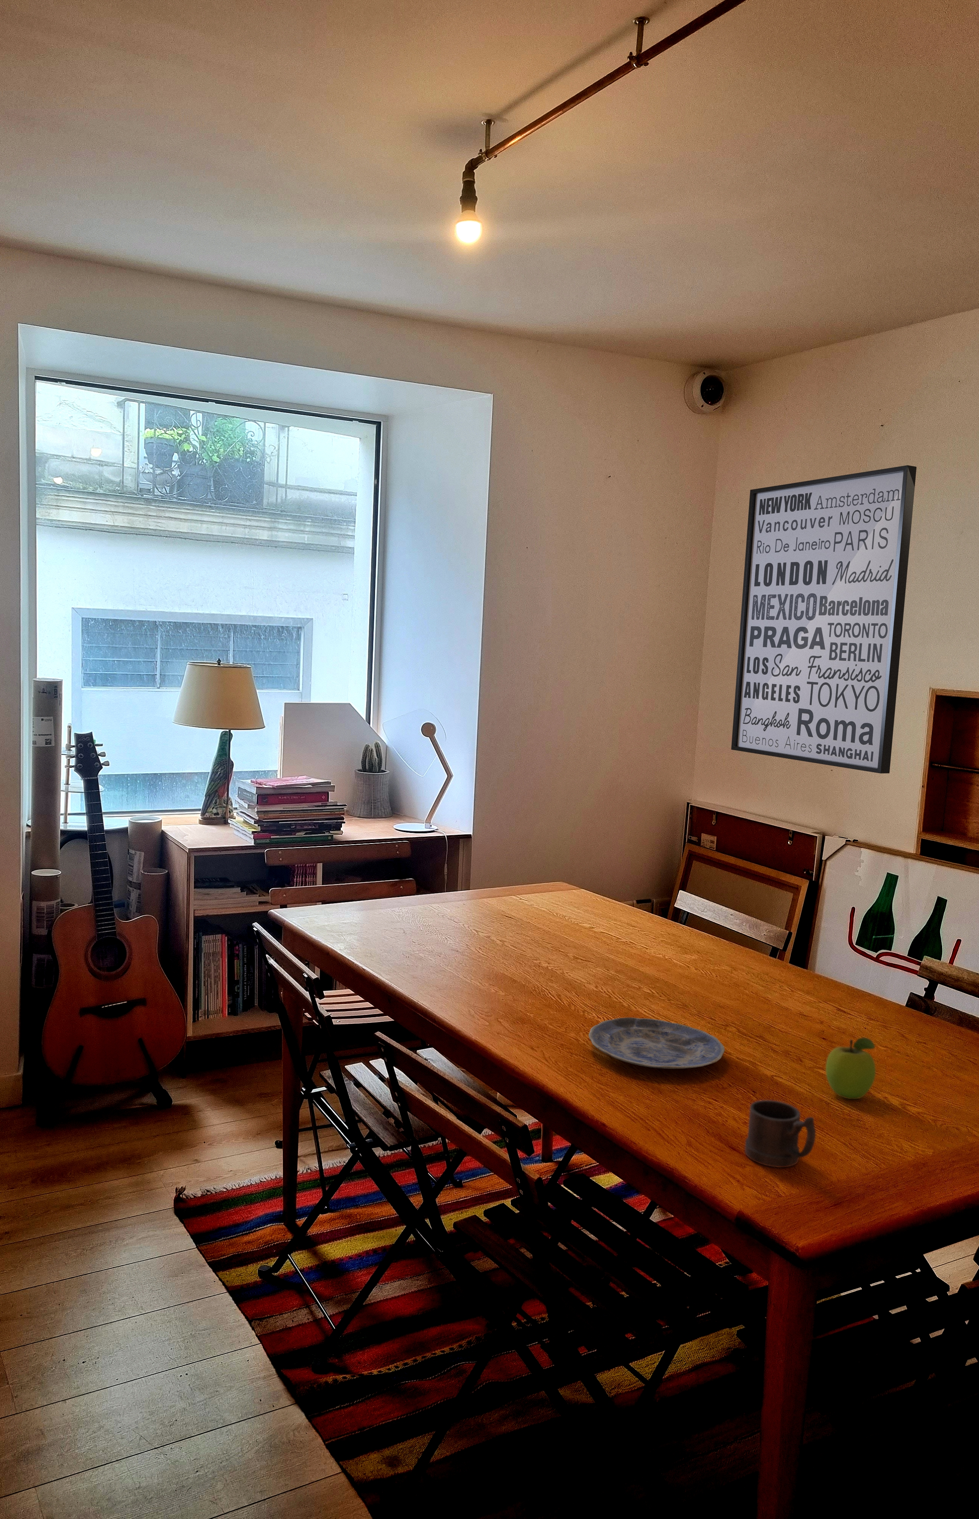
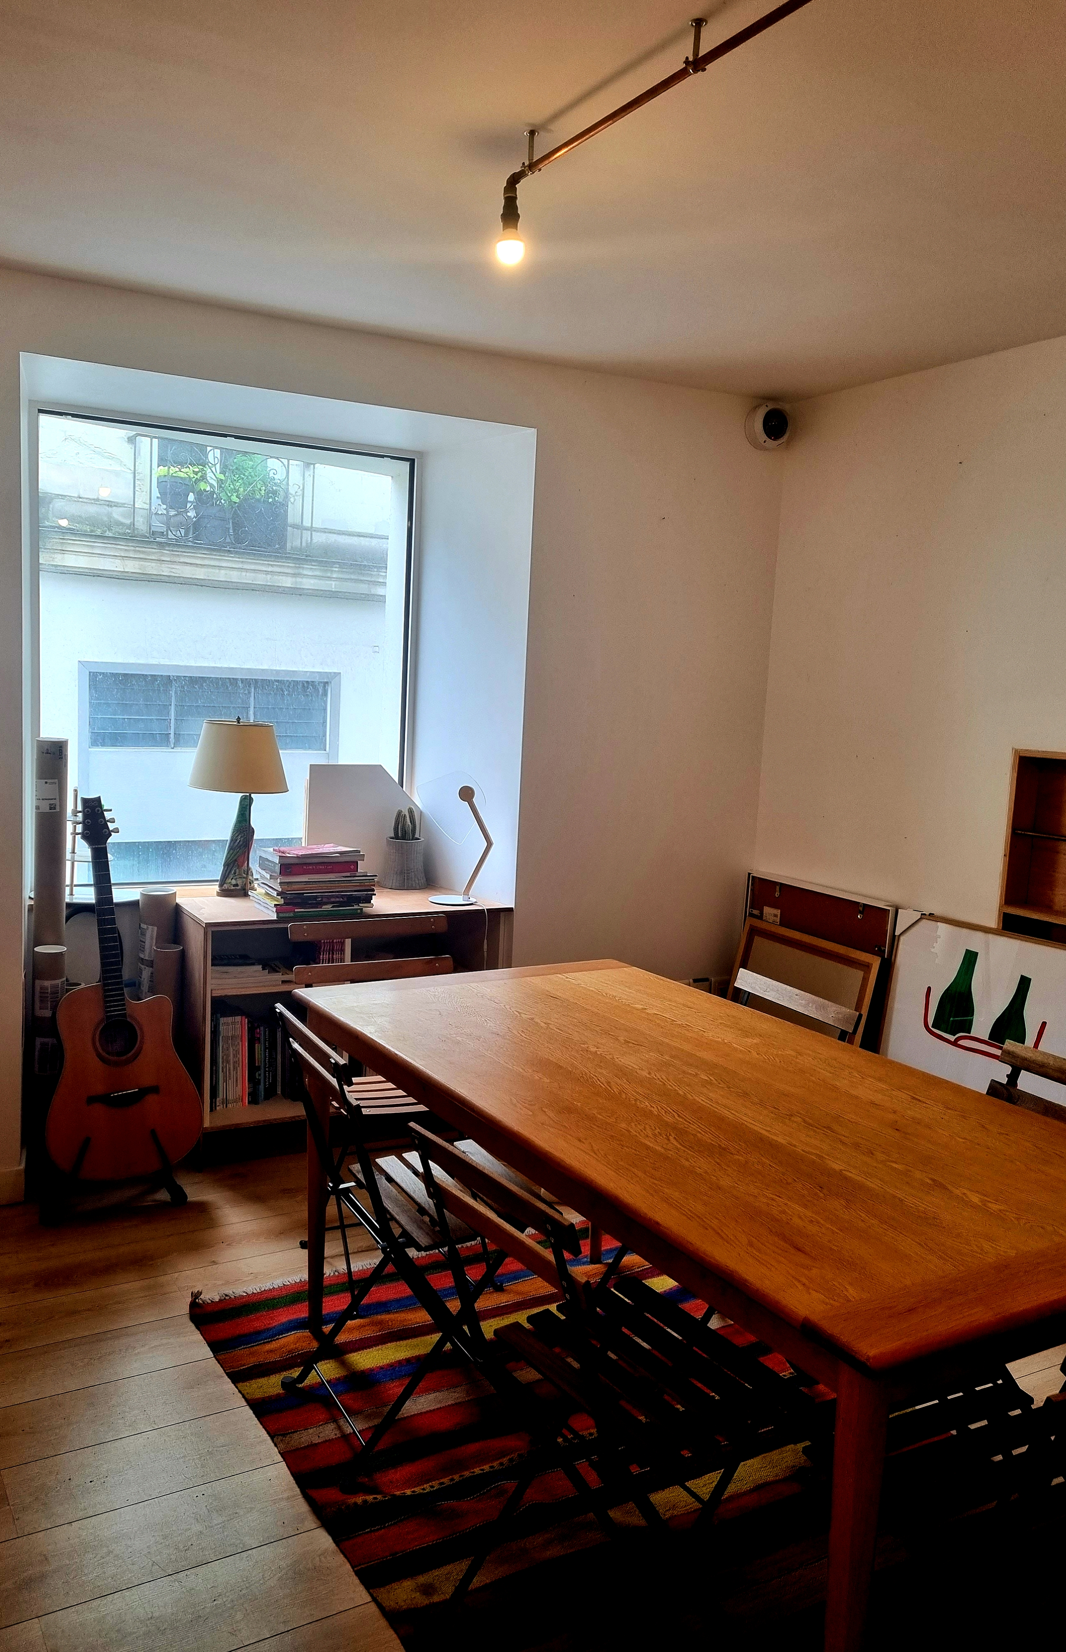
- fruit (854, 1067)
- plate (656, 1046)
- mug (783, 1133)
- wall art (815, 621)
